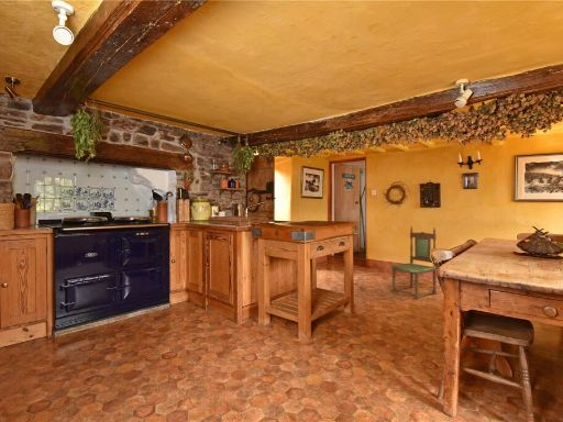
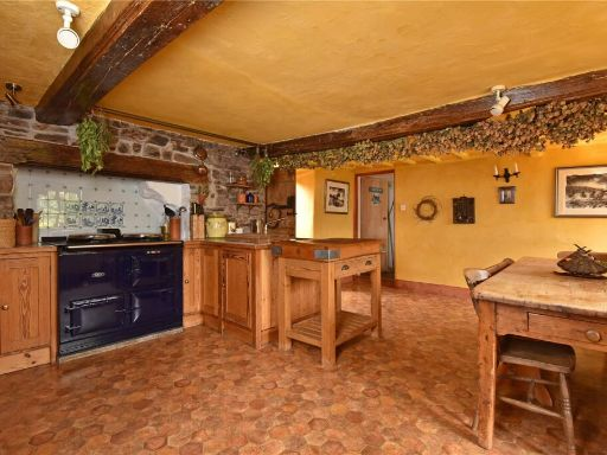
- dining chair (413, 259)
